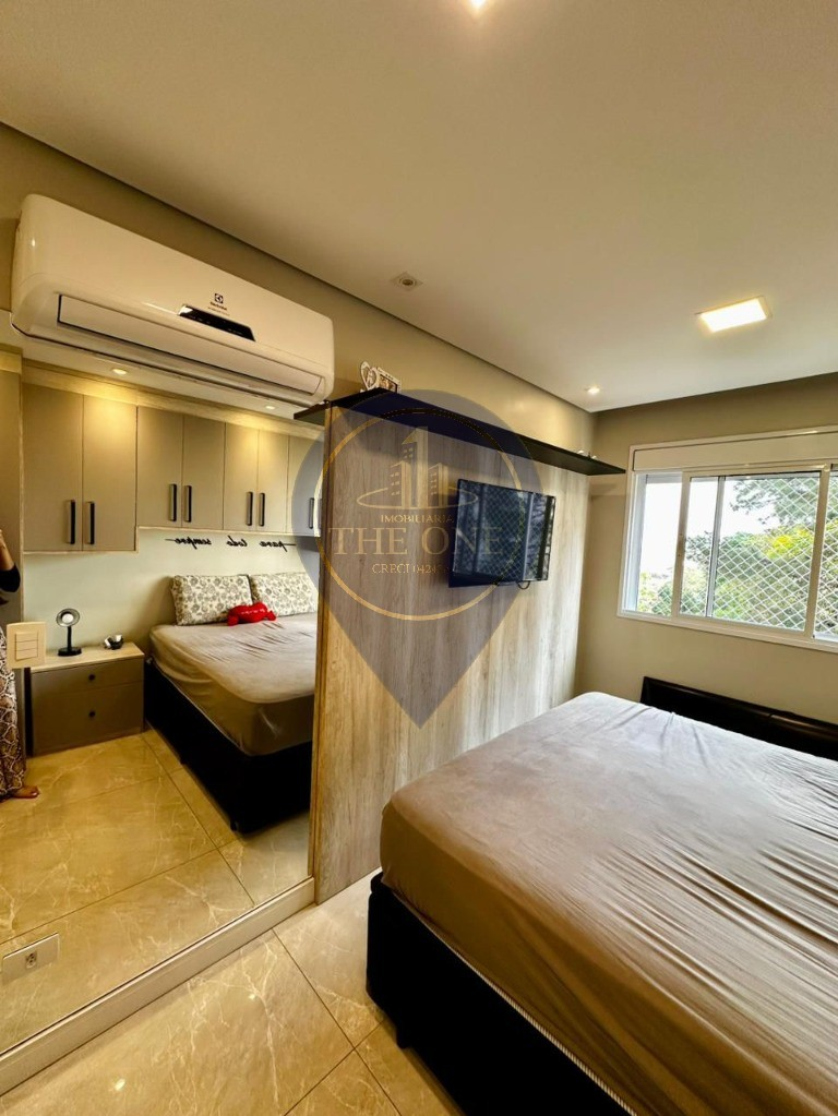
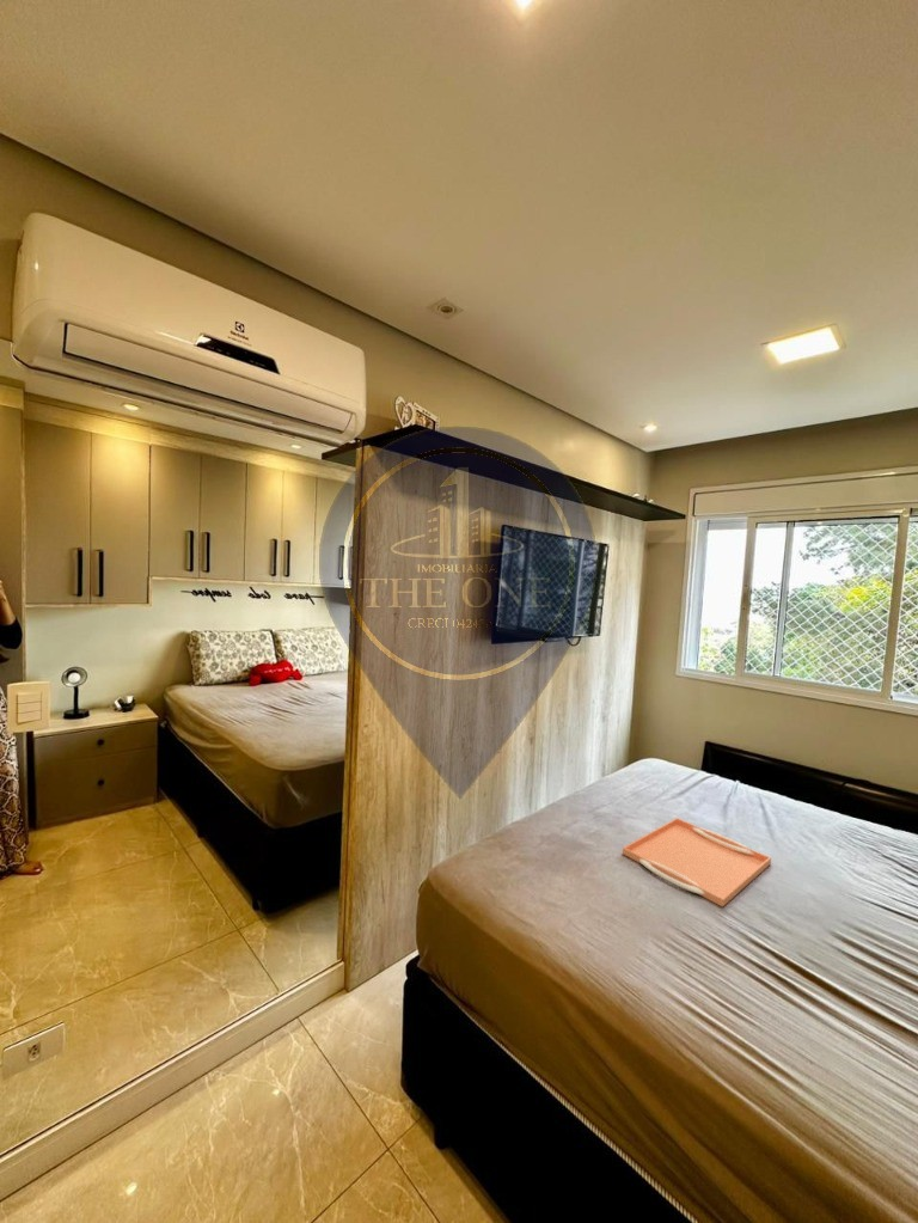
+ serving tray (696, 855)
